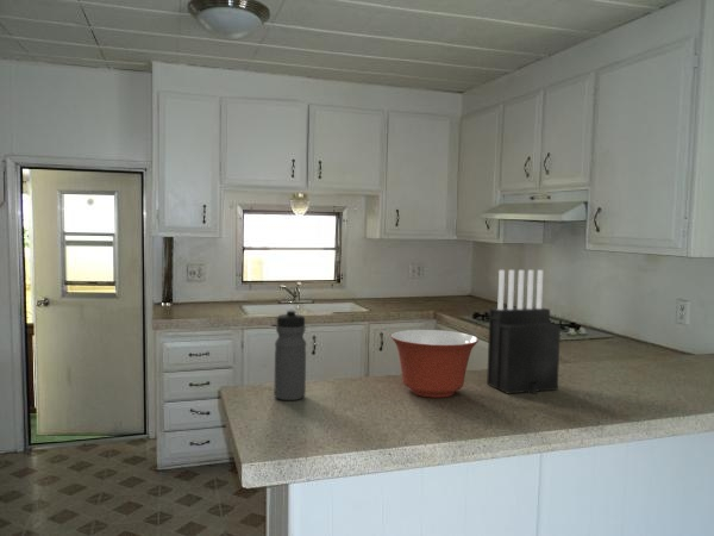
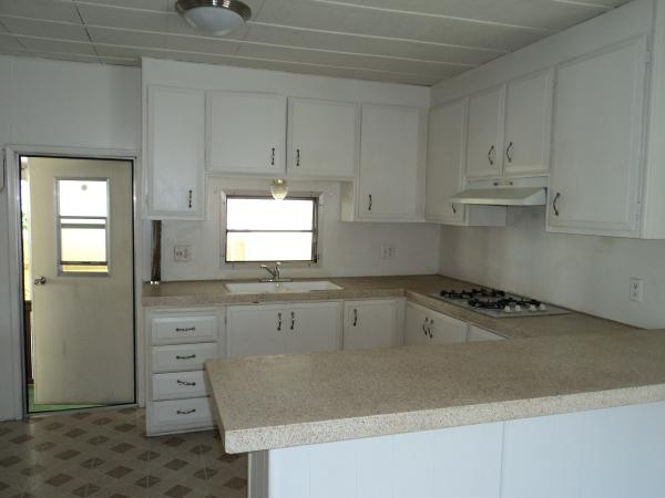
- knife block (526, 329)
- mixing bowl (433, 363)
- water bottle (290, 353)
